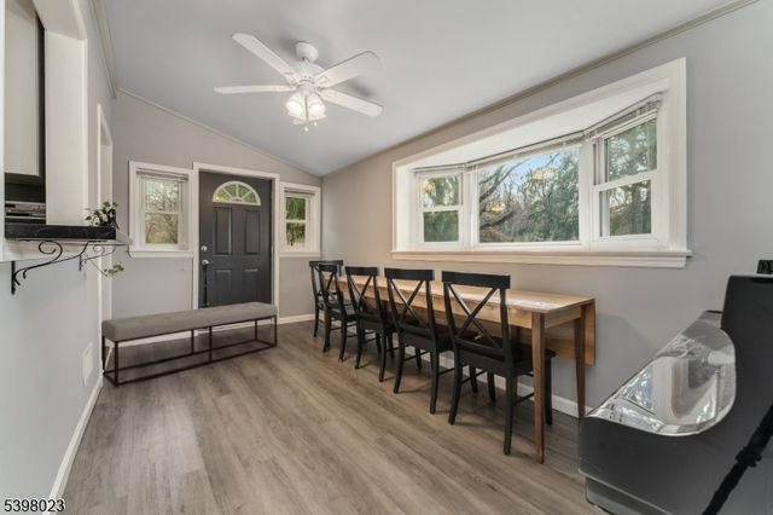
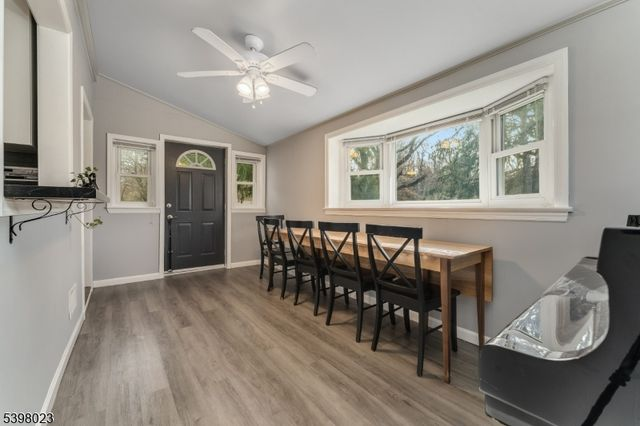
- bench (199, 329)
